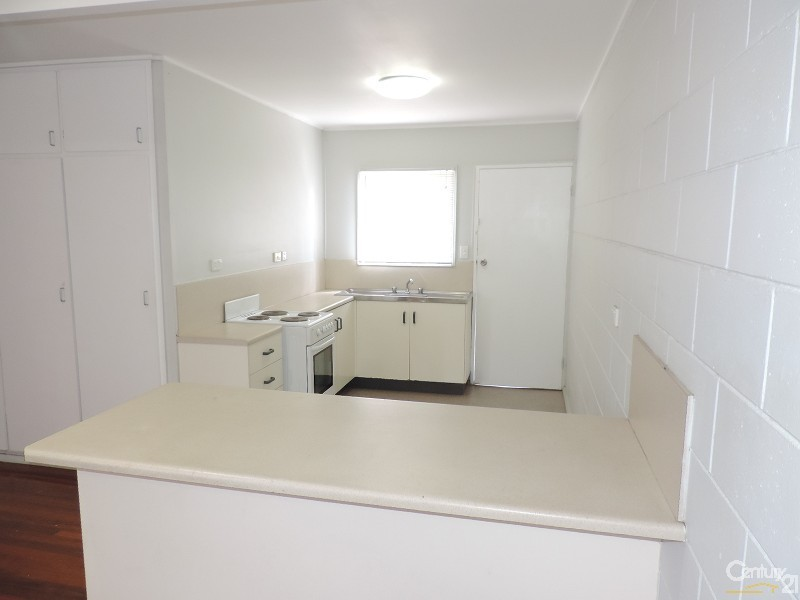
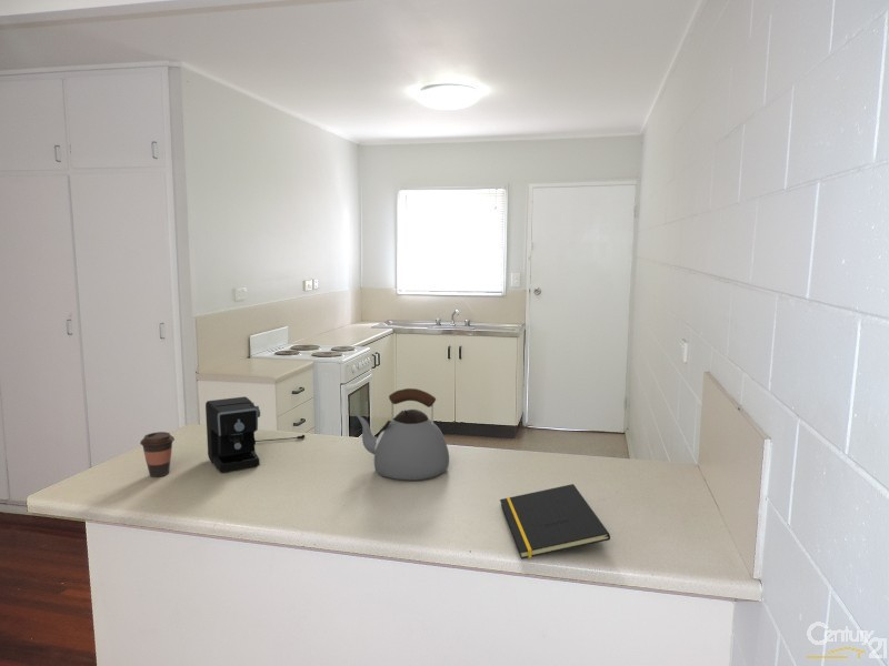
+ coffee cup (158, 454)
+ coffee maker (257, 426)
+ kettle (400, 427)
+ notepad (549, 517)
